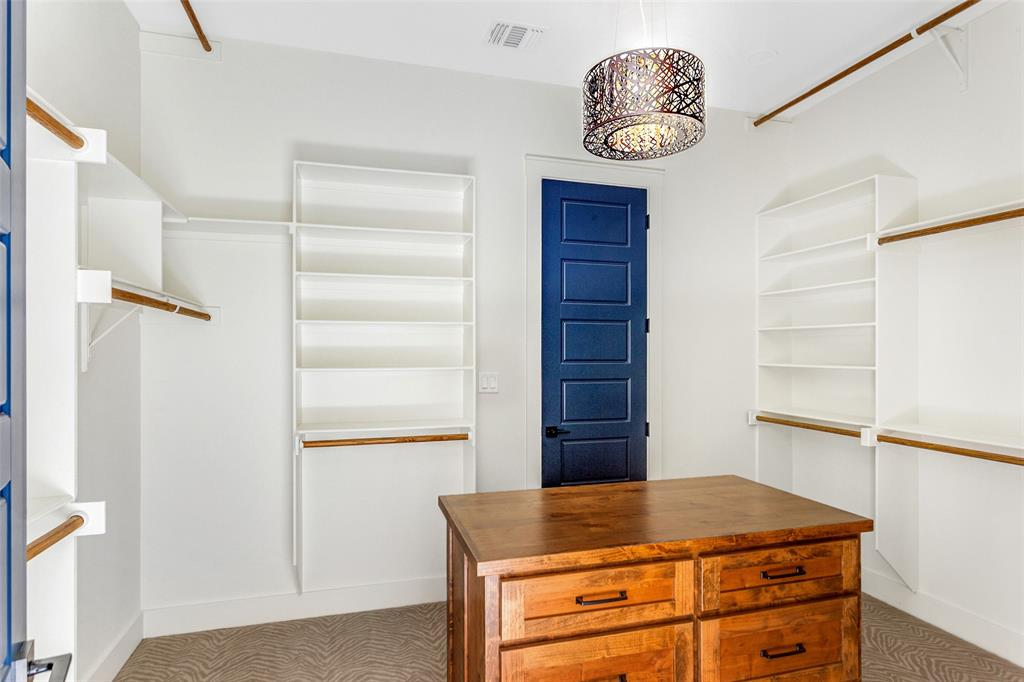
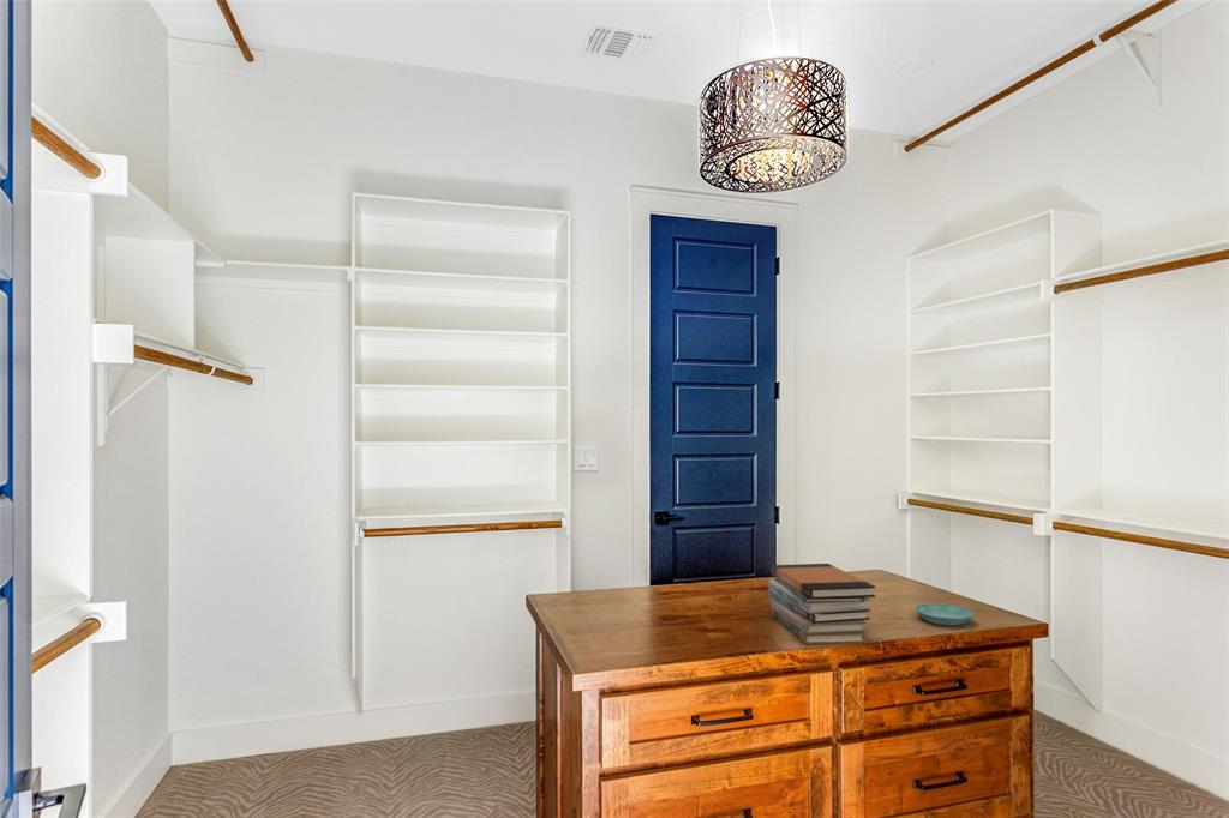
+ book stack (817, 601)
+ saucer (943, 614)
